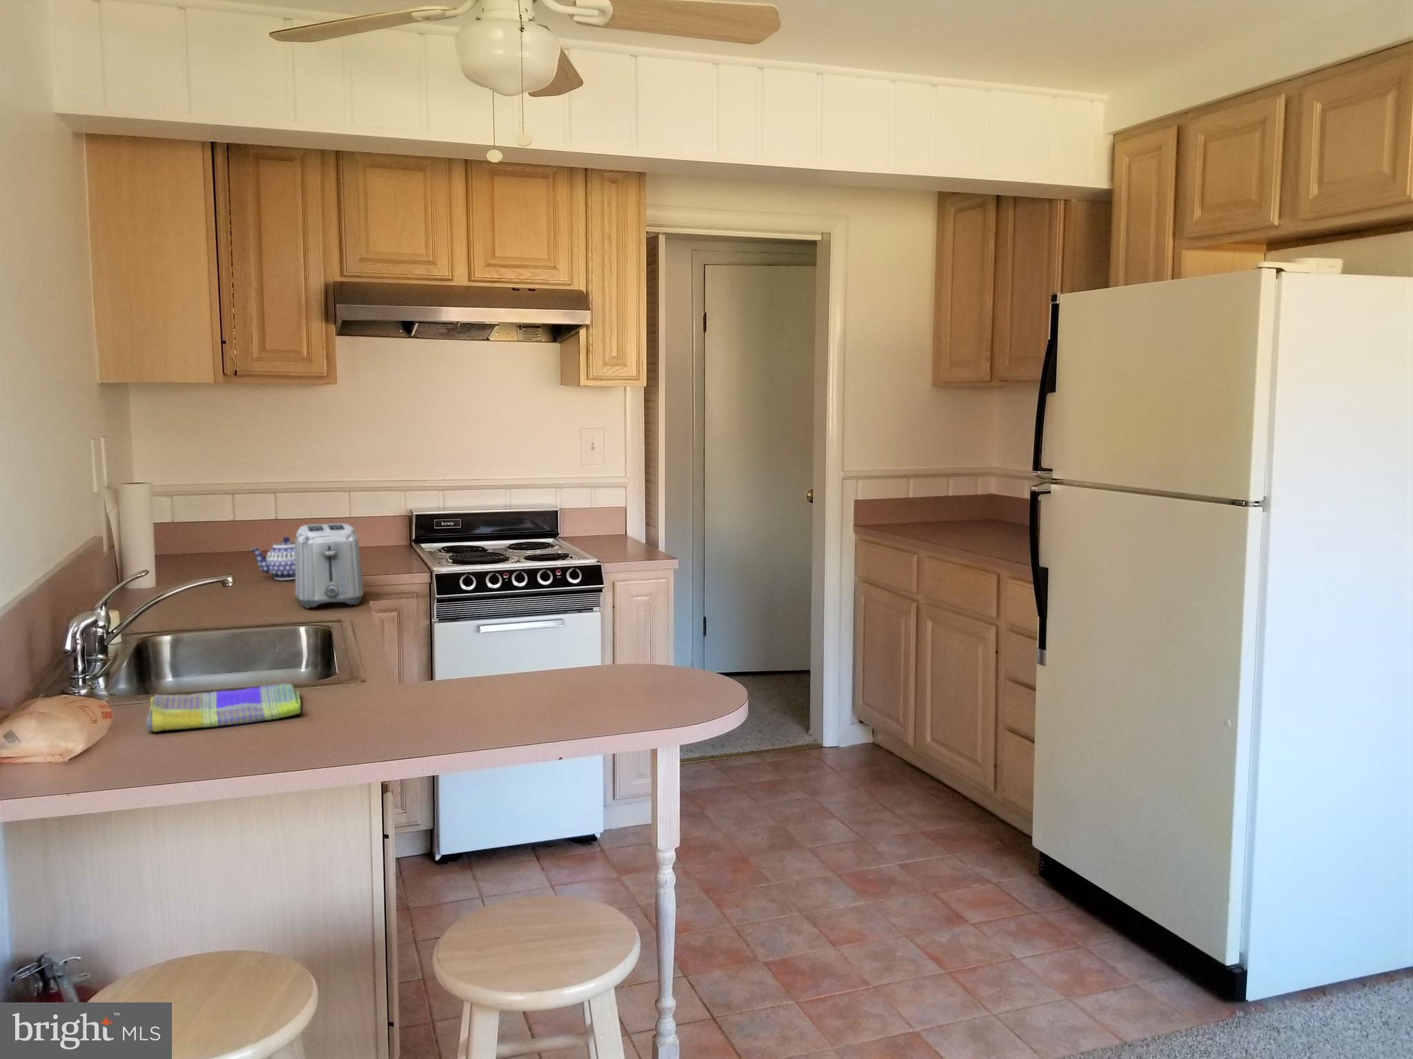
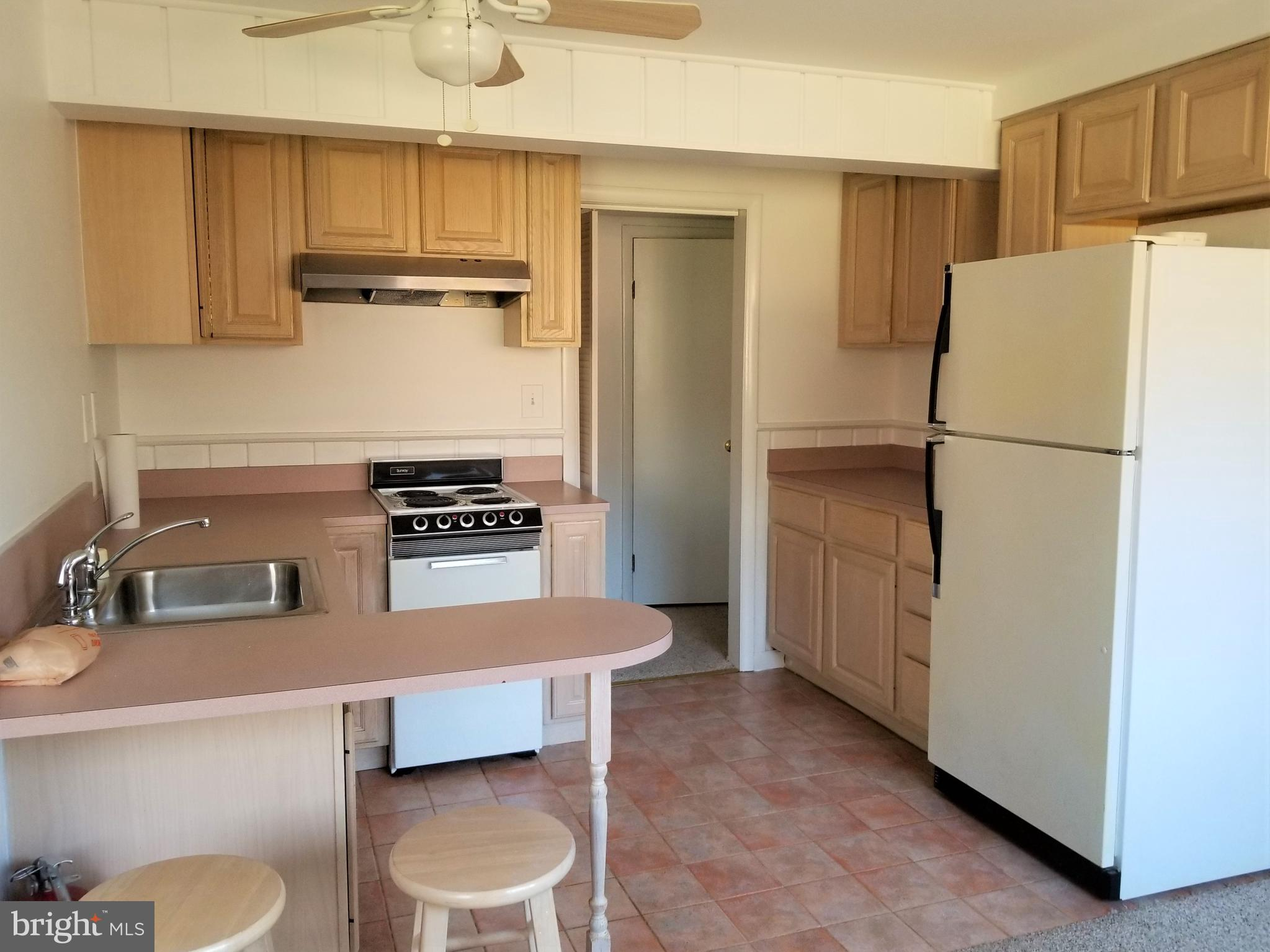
- teapot (287, 557)
- dish towel (225, 705)
- toaster (328, 563)
